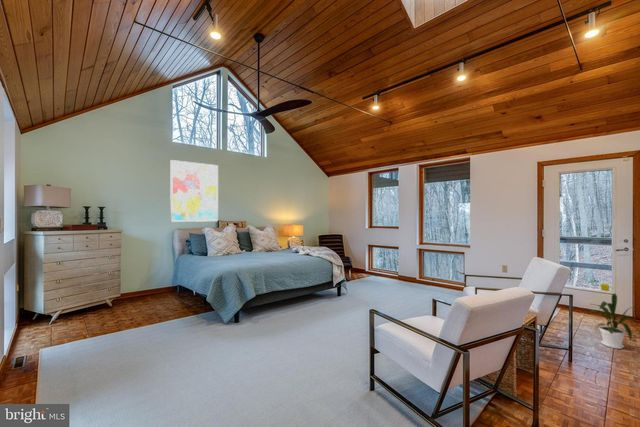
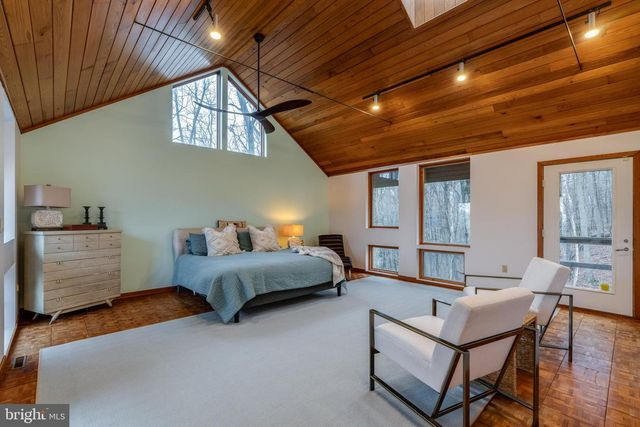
- house plant (610, 320)
- wall art (195, 192)
